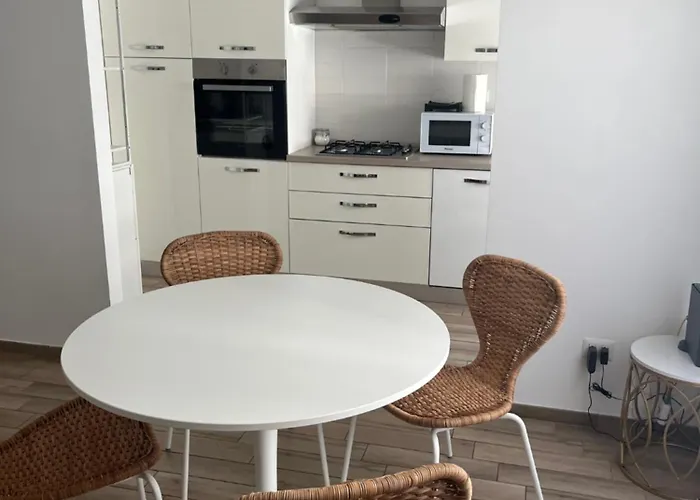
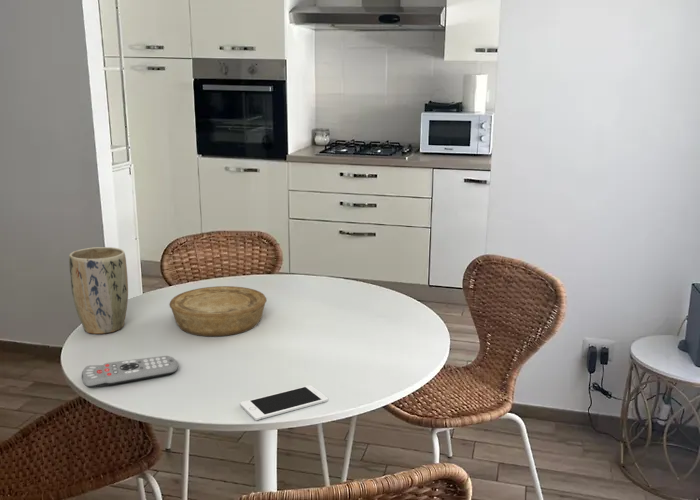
+ remote control (131, 370)
+ bowl (218, 311)
+ plant pot (100, 290)
+ cell phone (284, 401)
